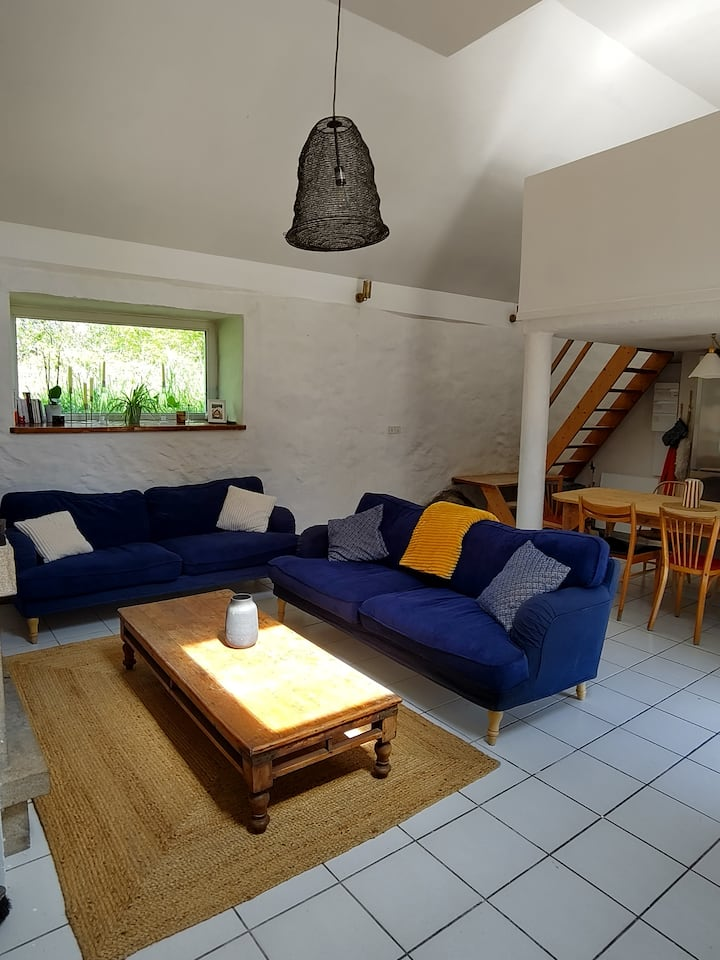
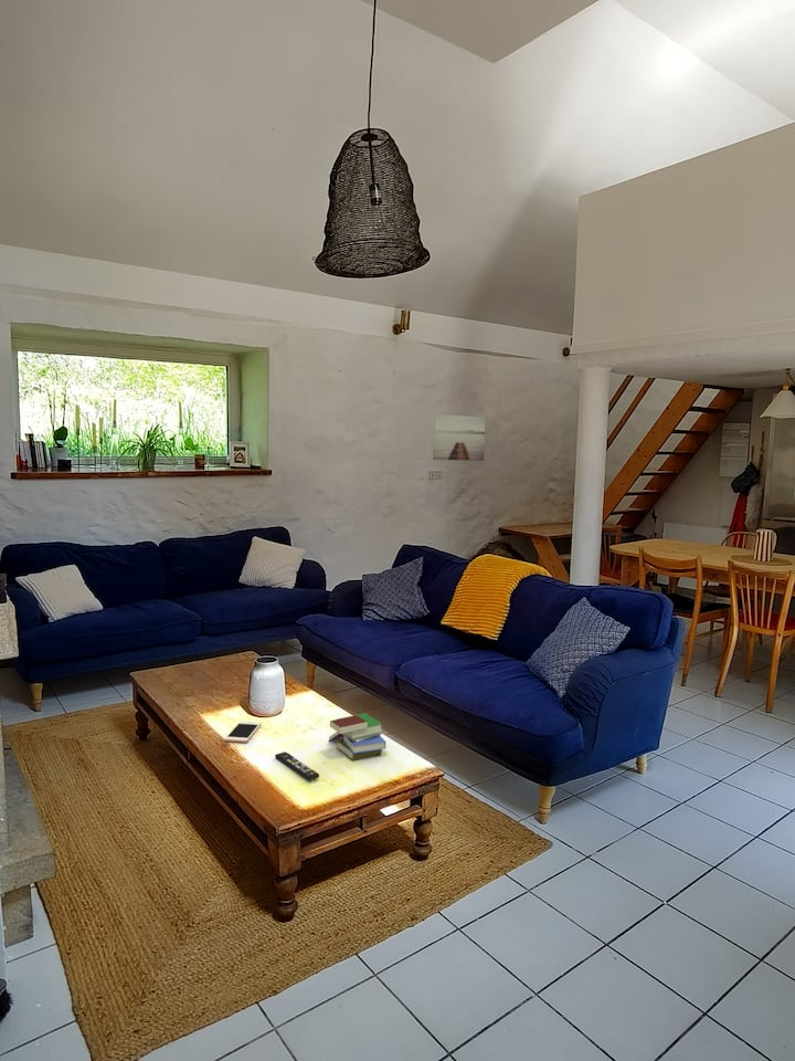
+ book (350, 731)
+ wall art (459, 438)
+ cell phone (243, 731)
+ remote control (296, 765)
